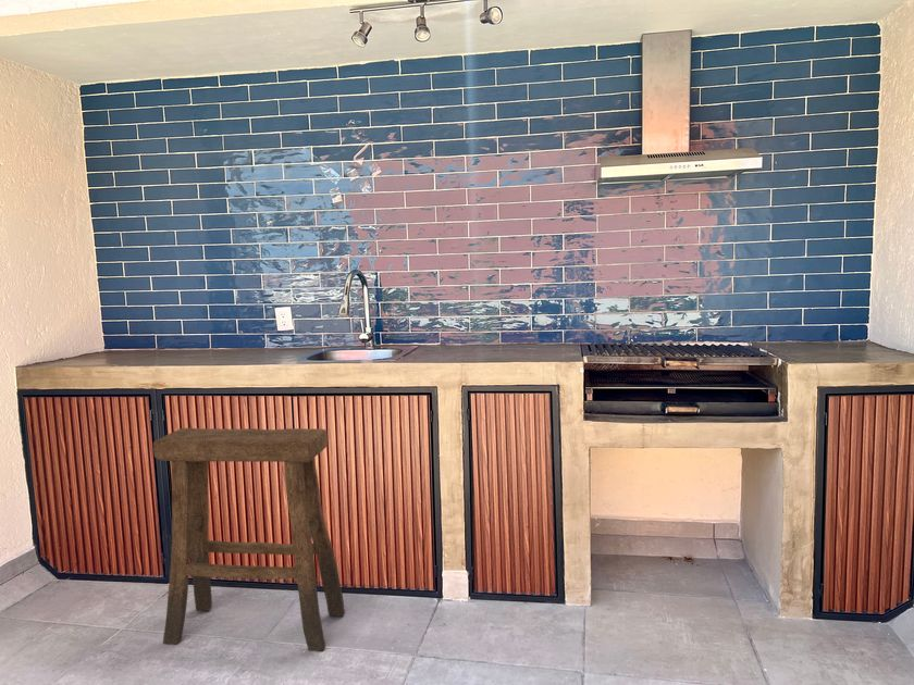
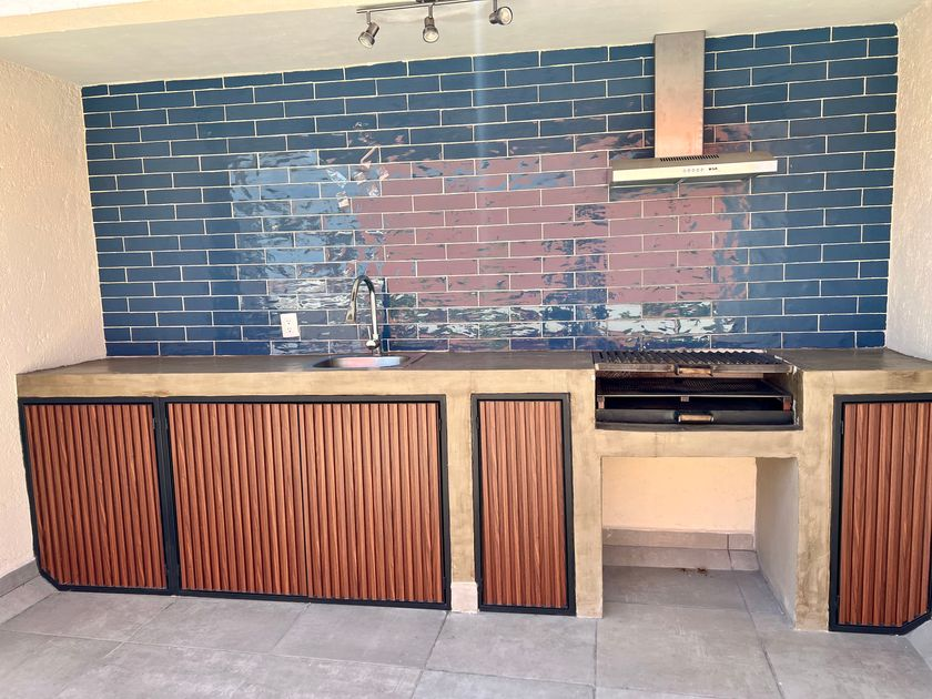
- stool (250, 543)
